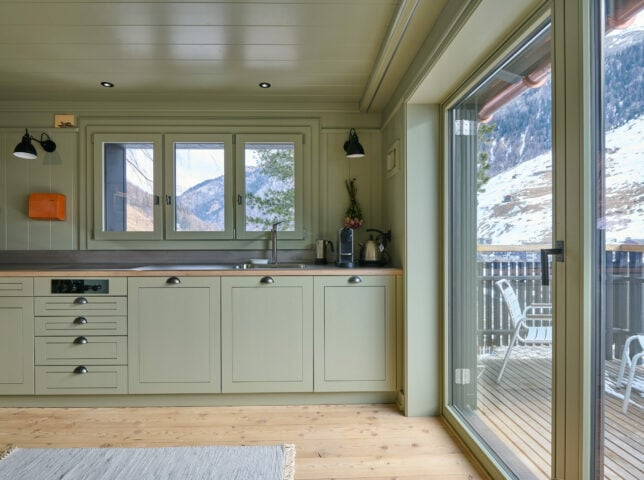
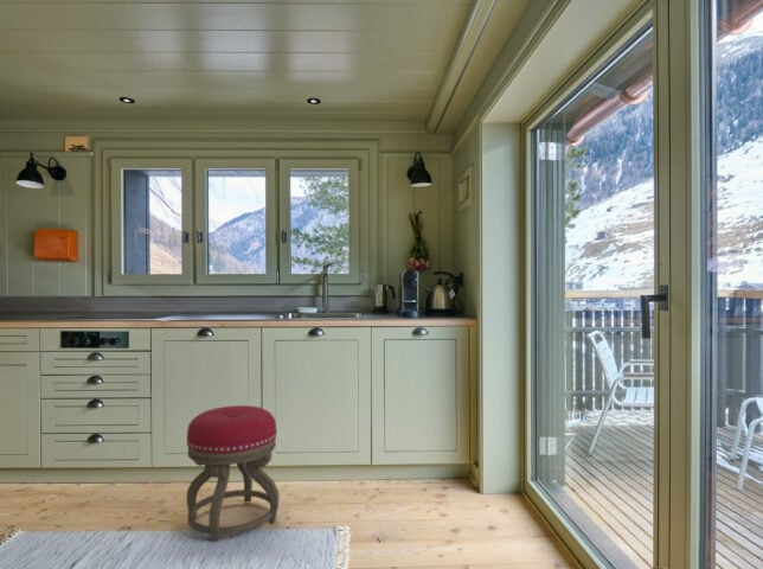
+ stool (232, 463)
